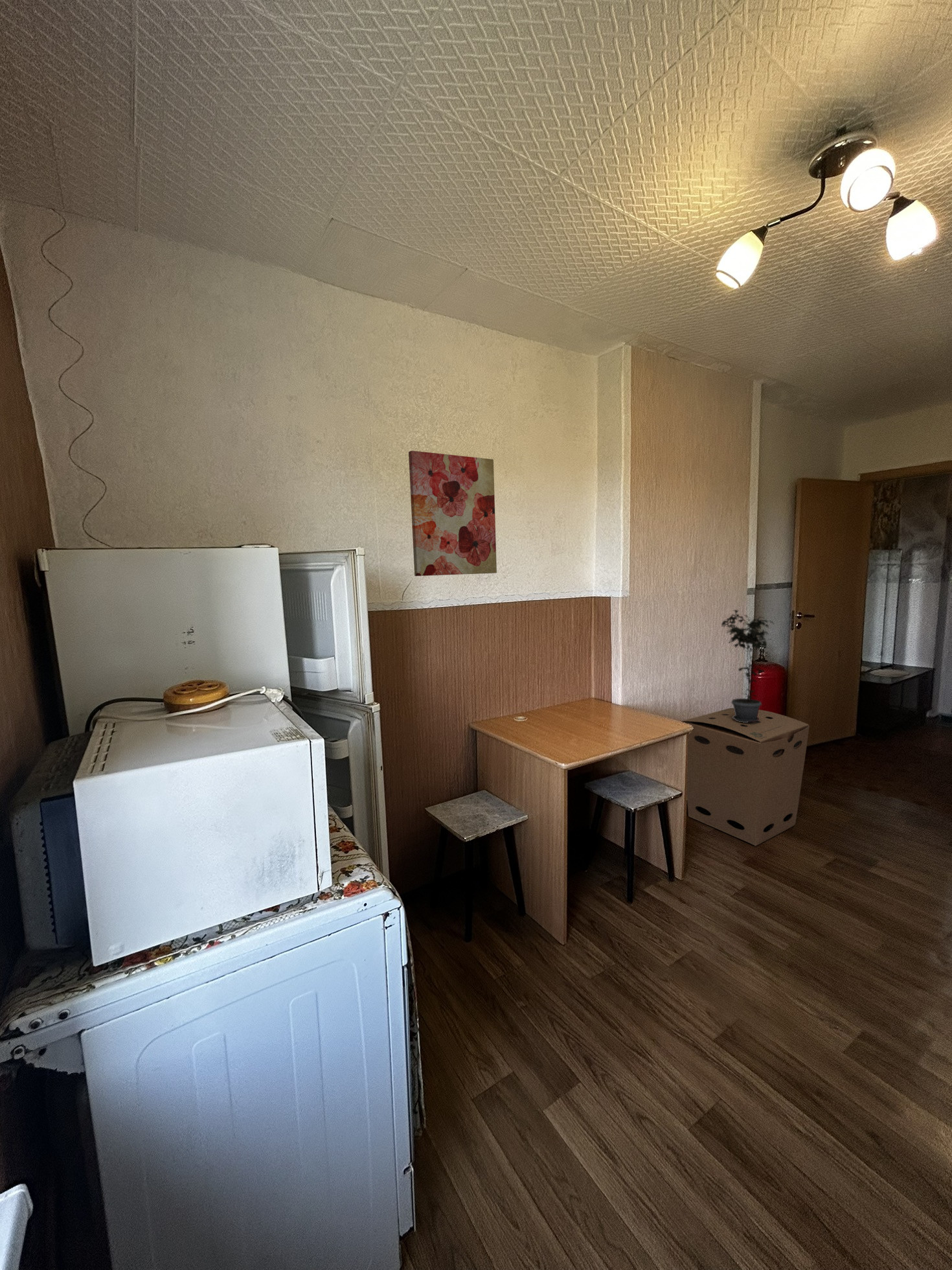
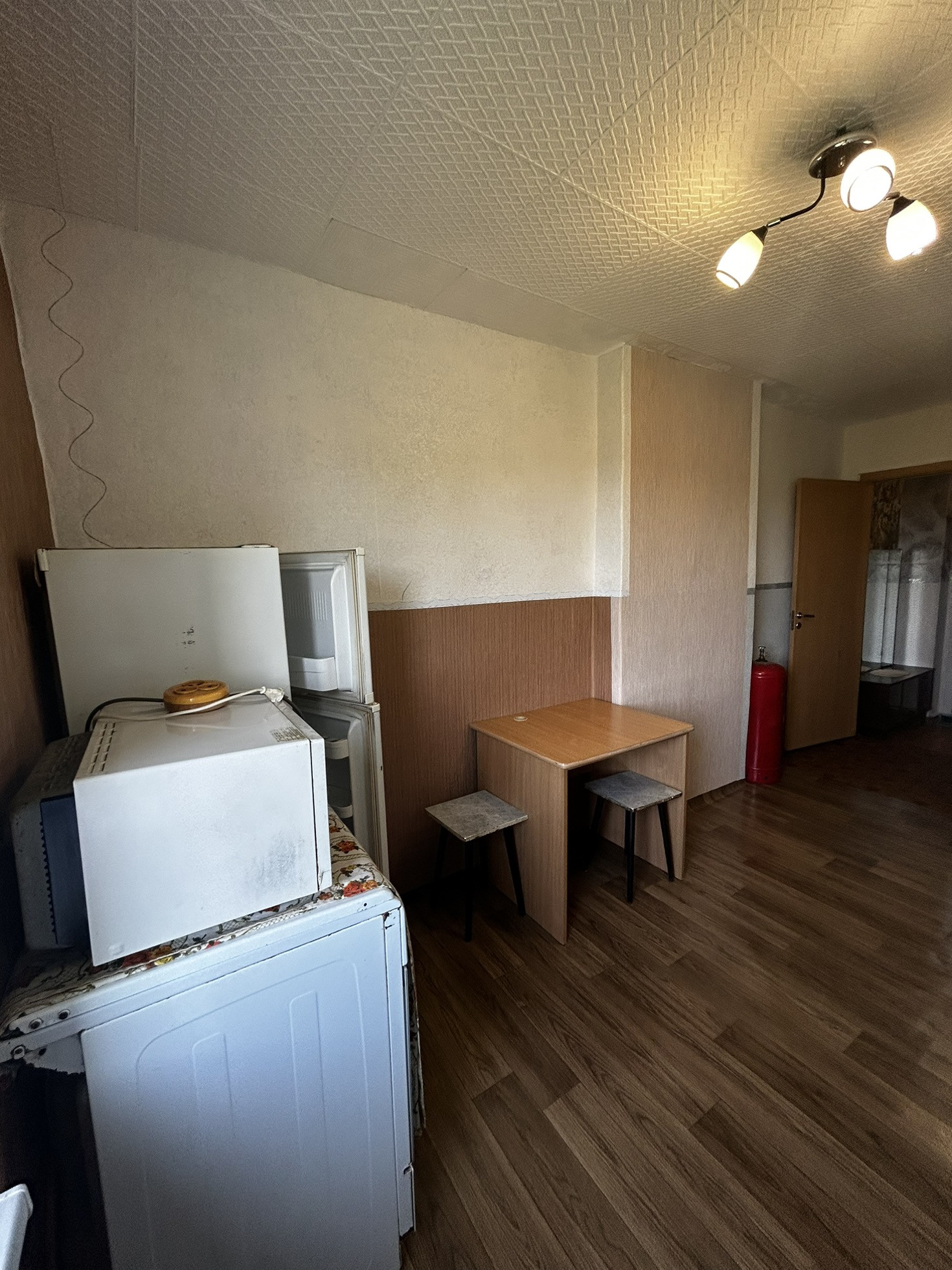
- potted plant (746, 665)
- cardboard box (743, 770)
- wall art (455, 516)
